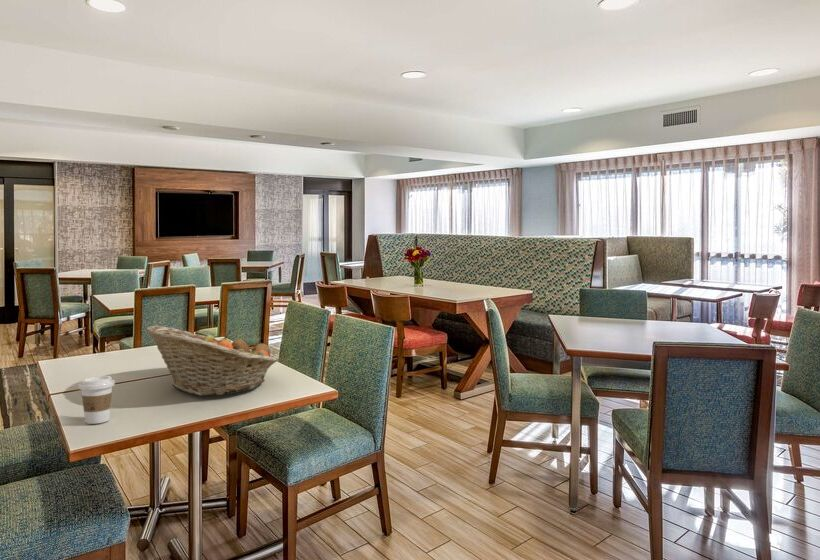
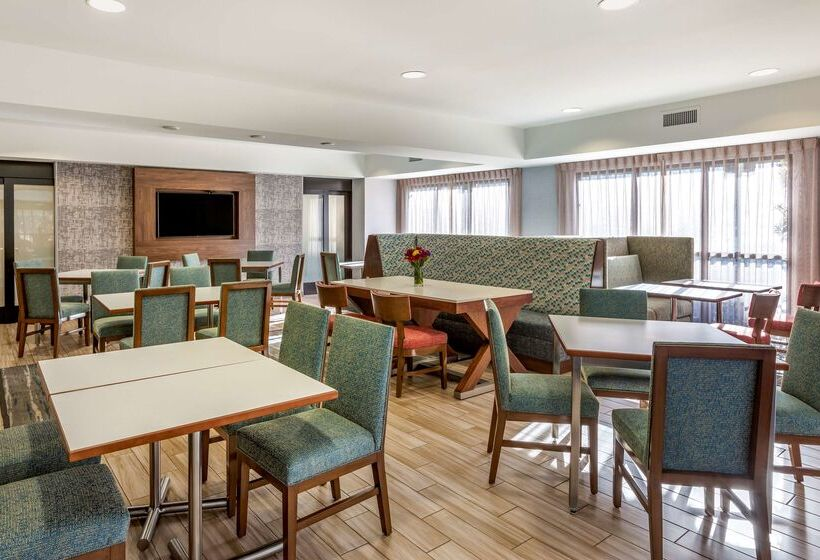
- coffee cup (97, 399)
- fruit basket (212, 354)
